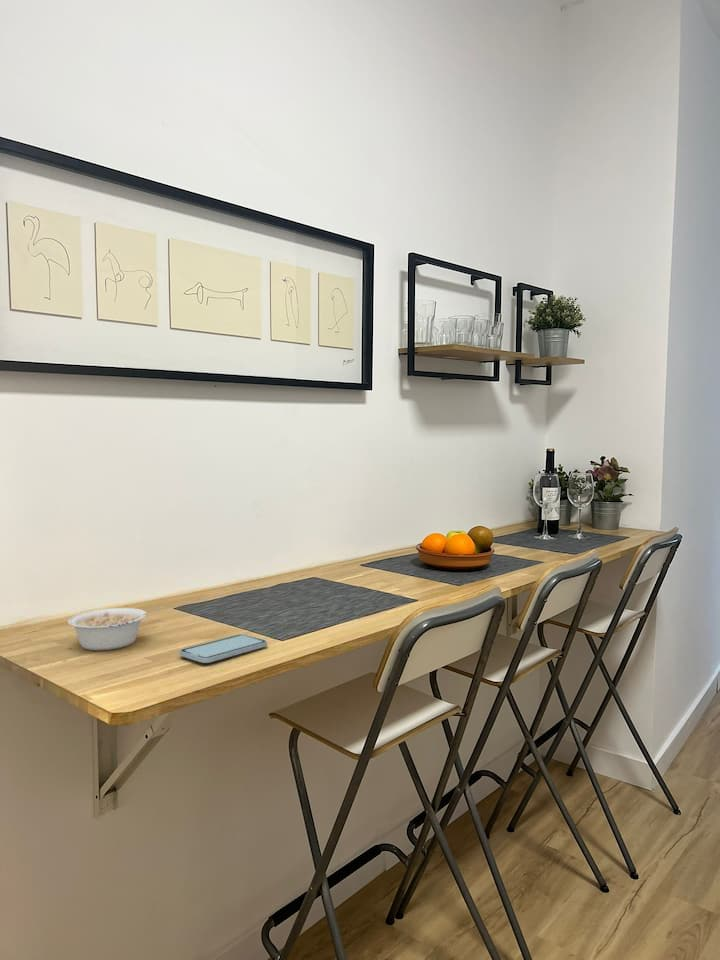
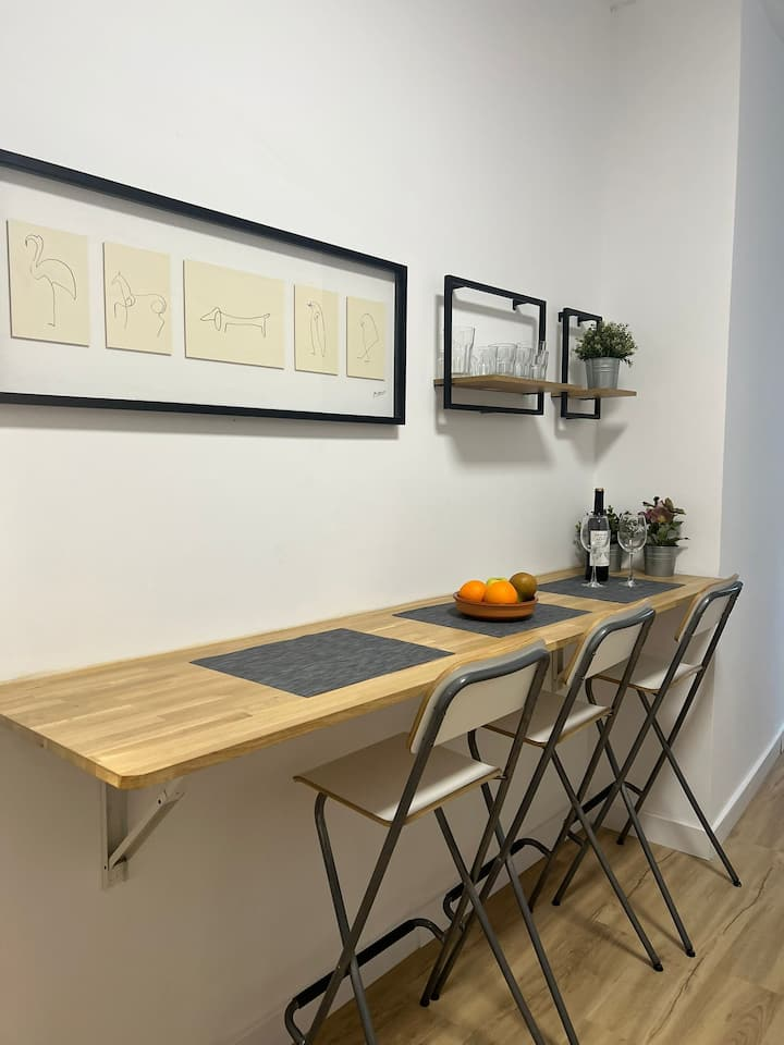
- legume (111, 626)
- smartphone (224, 647)
